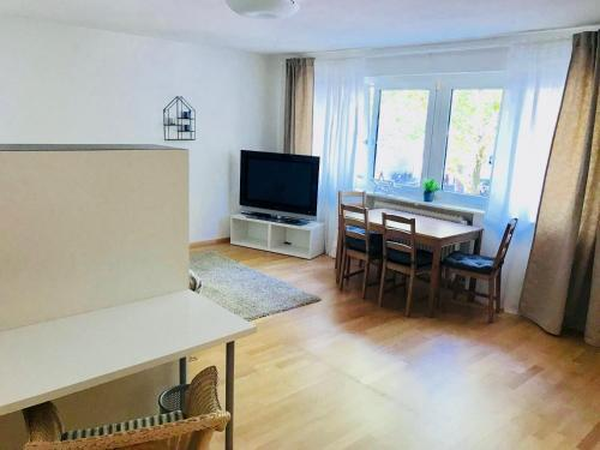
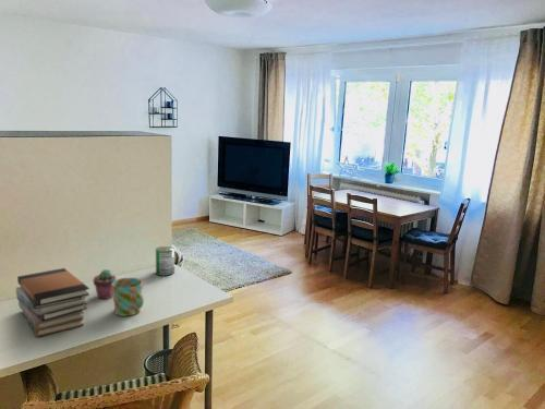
+ can (165, 261)
+ book stack (51, 299)
+ potted succulent (105, 282)
+ mug (130, 298)
